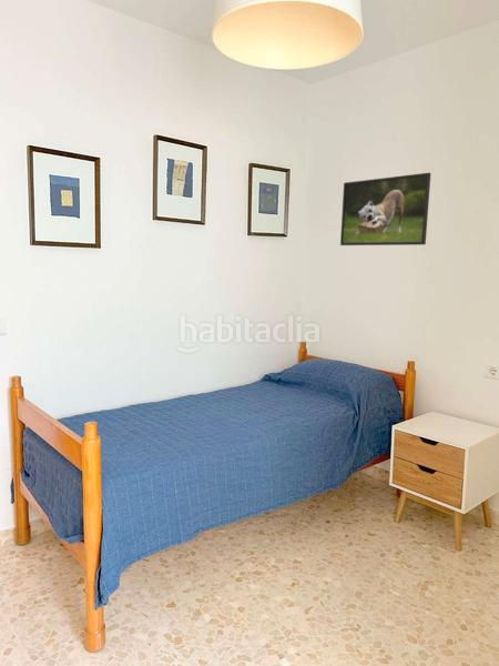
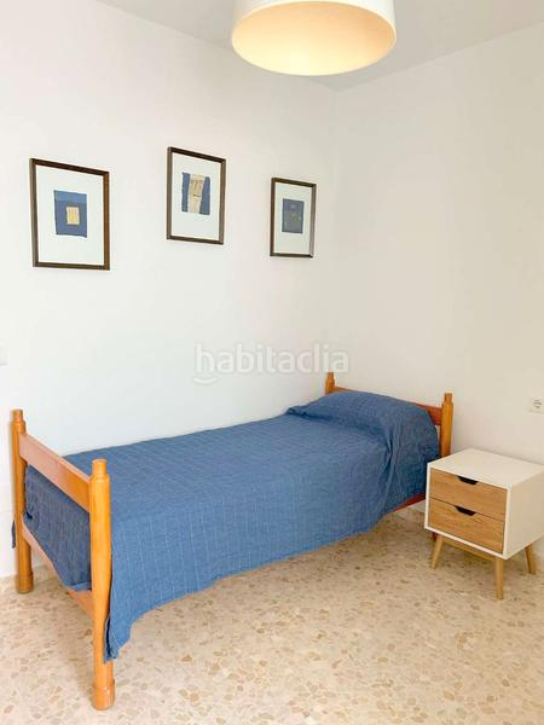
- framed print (381, 211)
